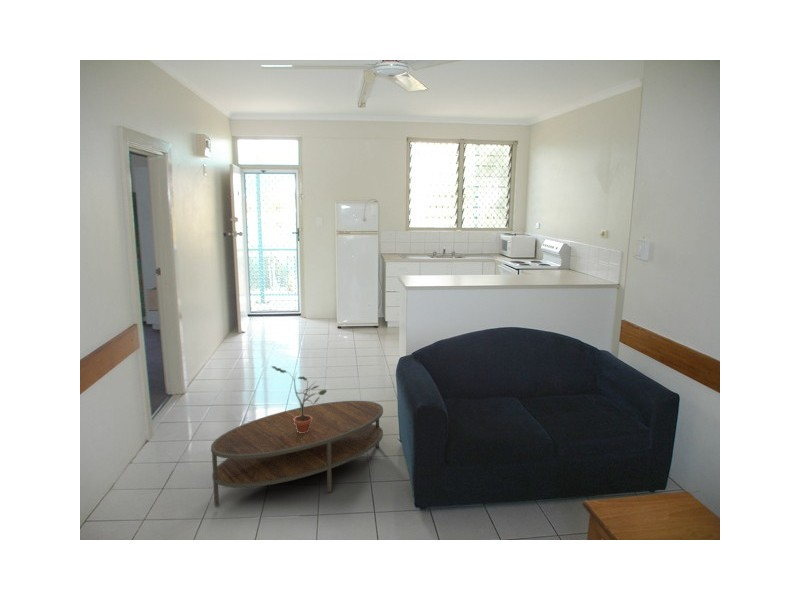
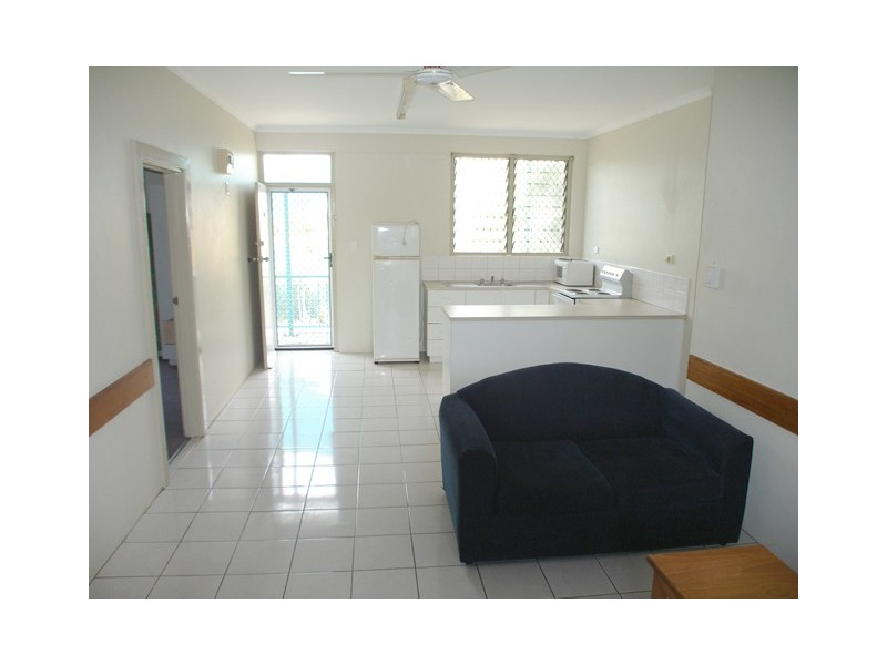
- coffee table (306, 449)
- potted plant (298, 399)
